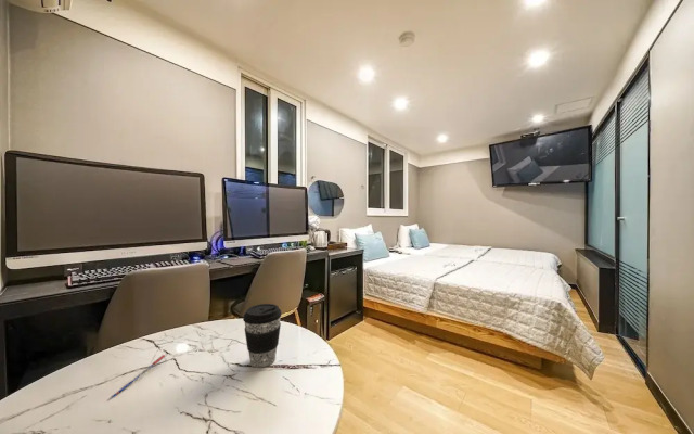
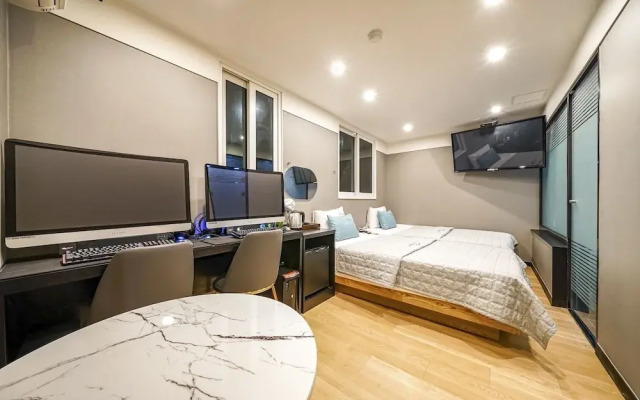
- pen (139, 375)
- coffee cup (262, 334)
